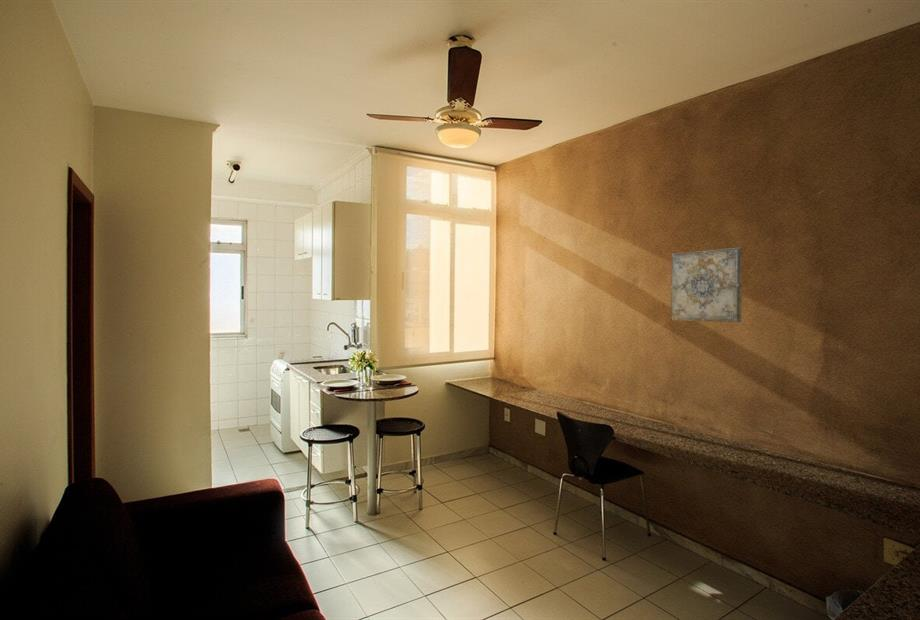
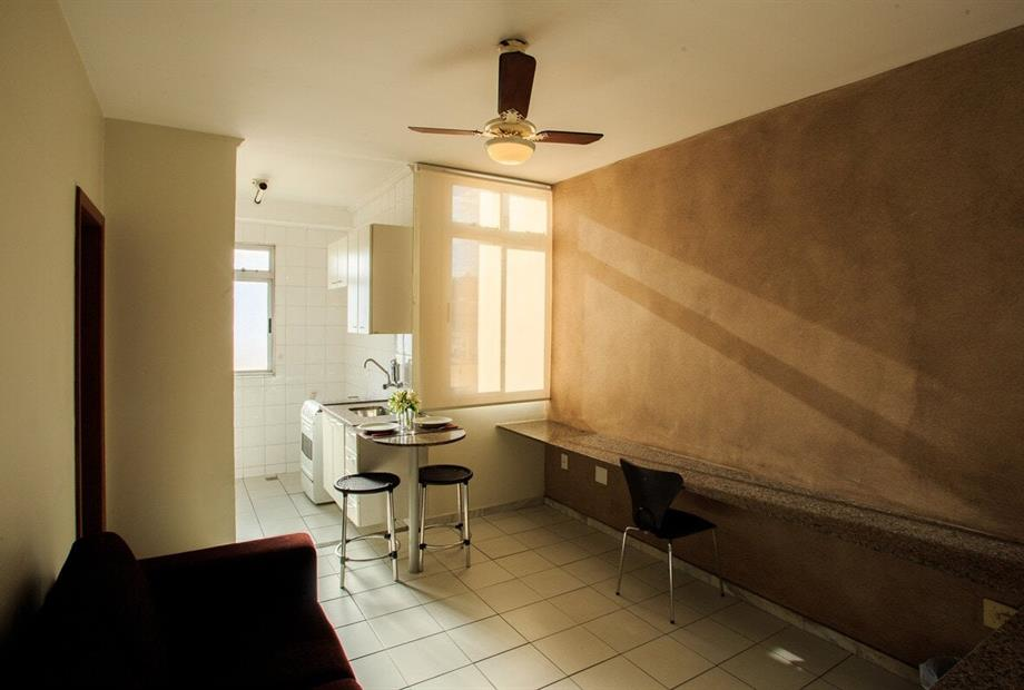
- wall art (704, 286)
